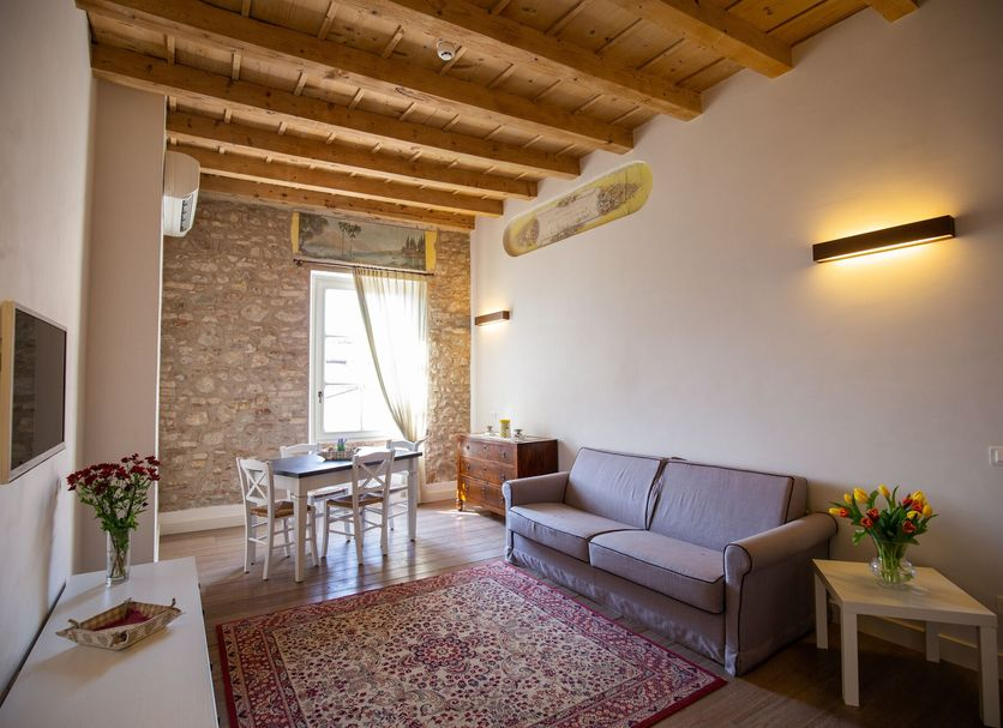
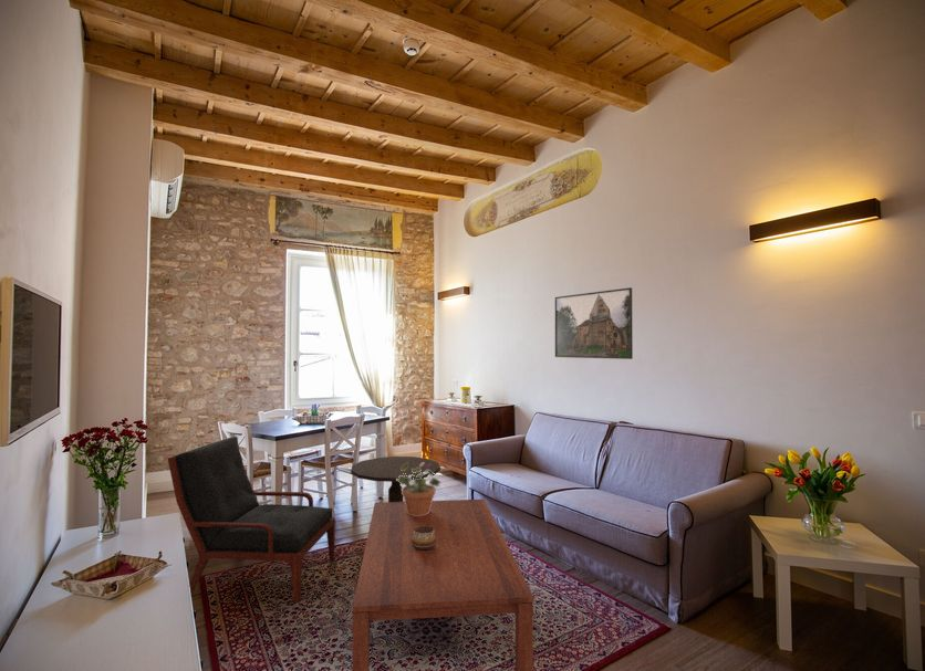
+ side table (395, 495)
+ coffee table (435, 570)
+ armchair (258, 510)
+ decorative bowl (424, 537)
+ potted plant (420, 489)
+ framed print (590, 325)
